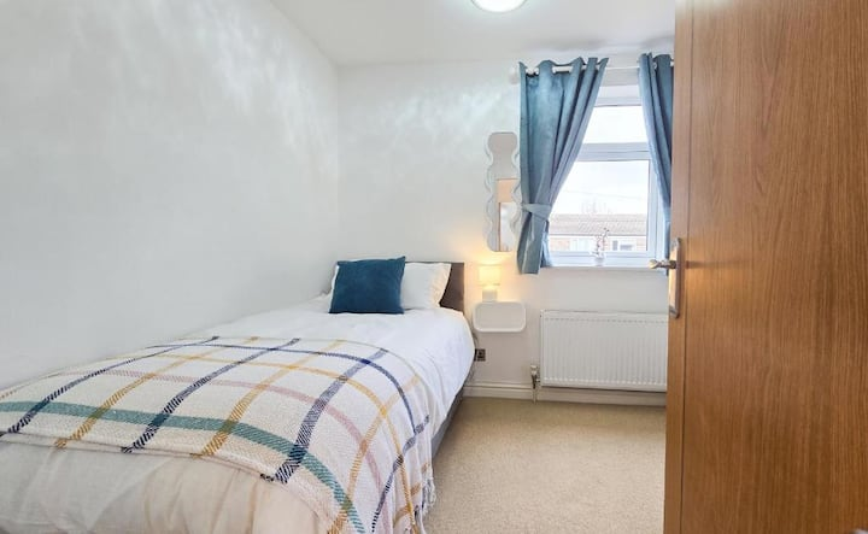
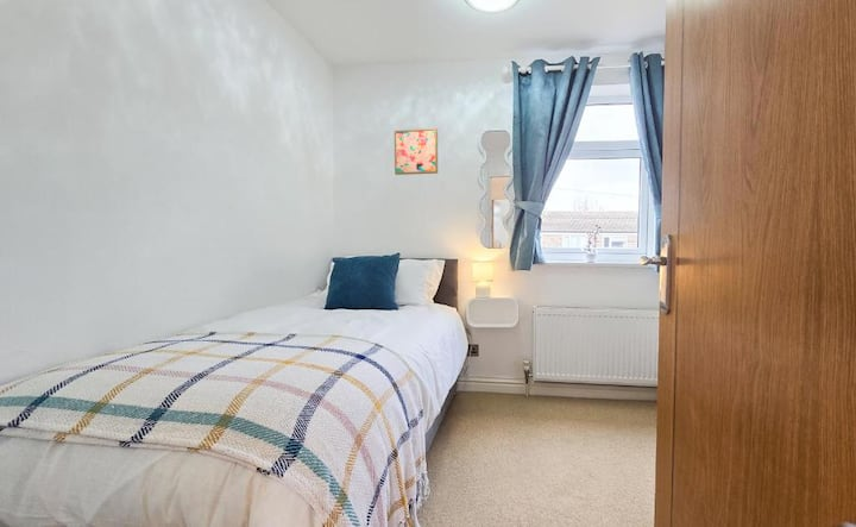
+ wall art (416, 151)
